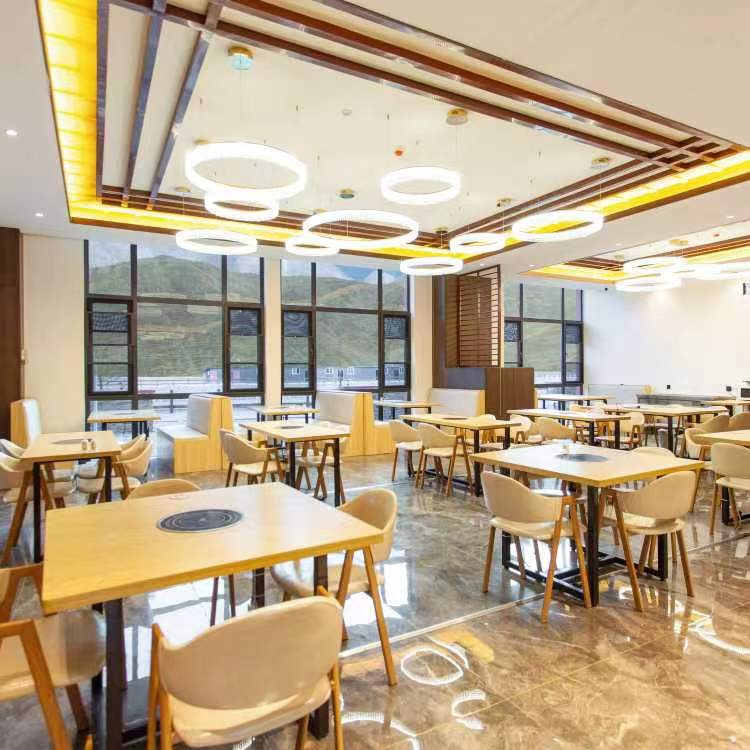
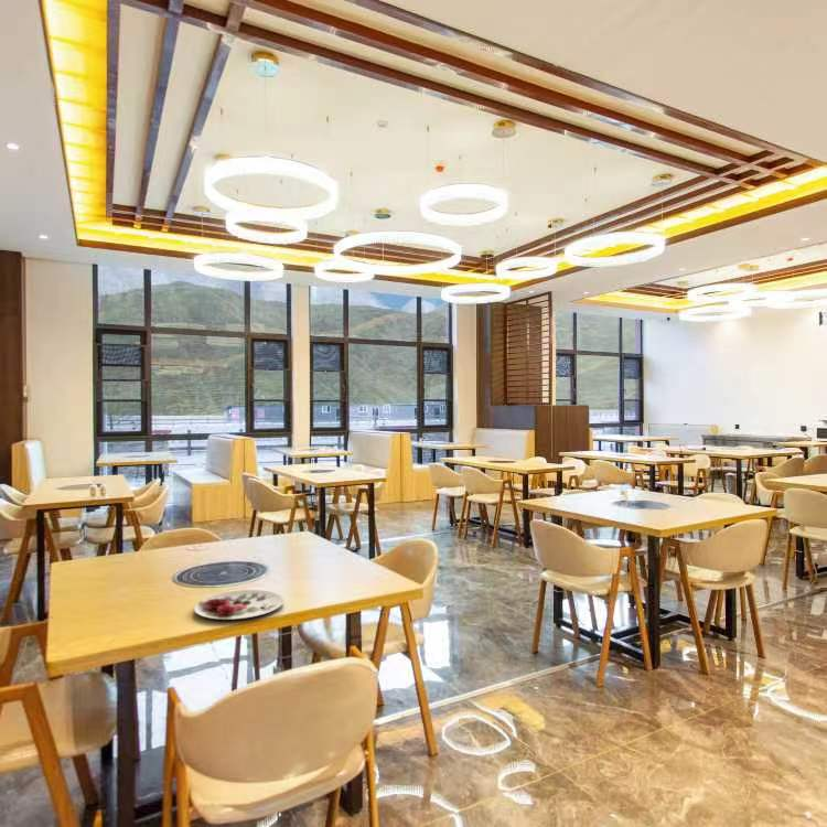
+ plate (239, 602)
